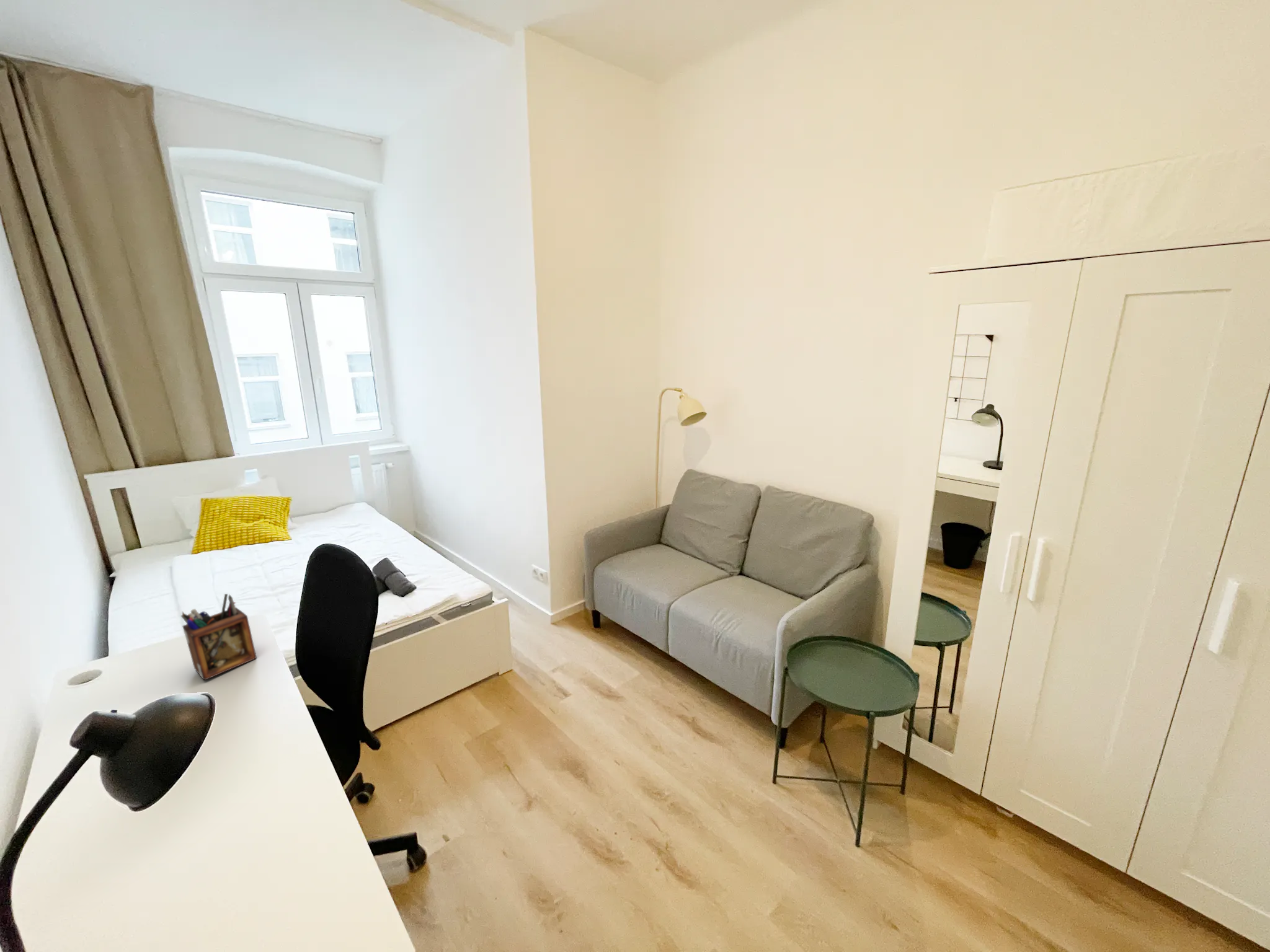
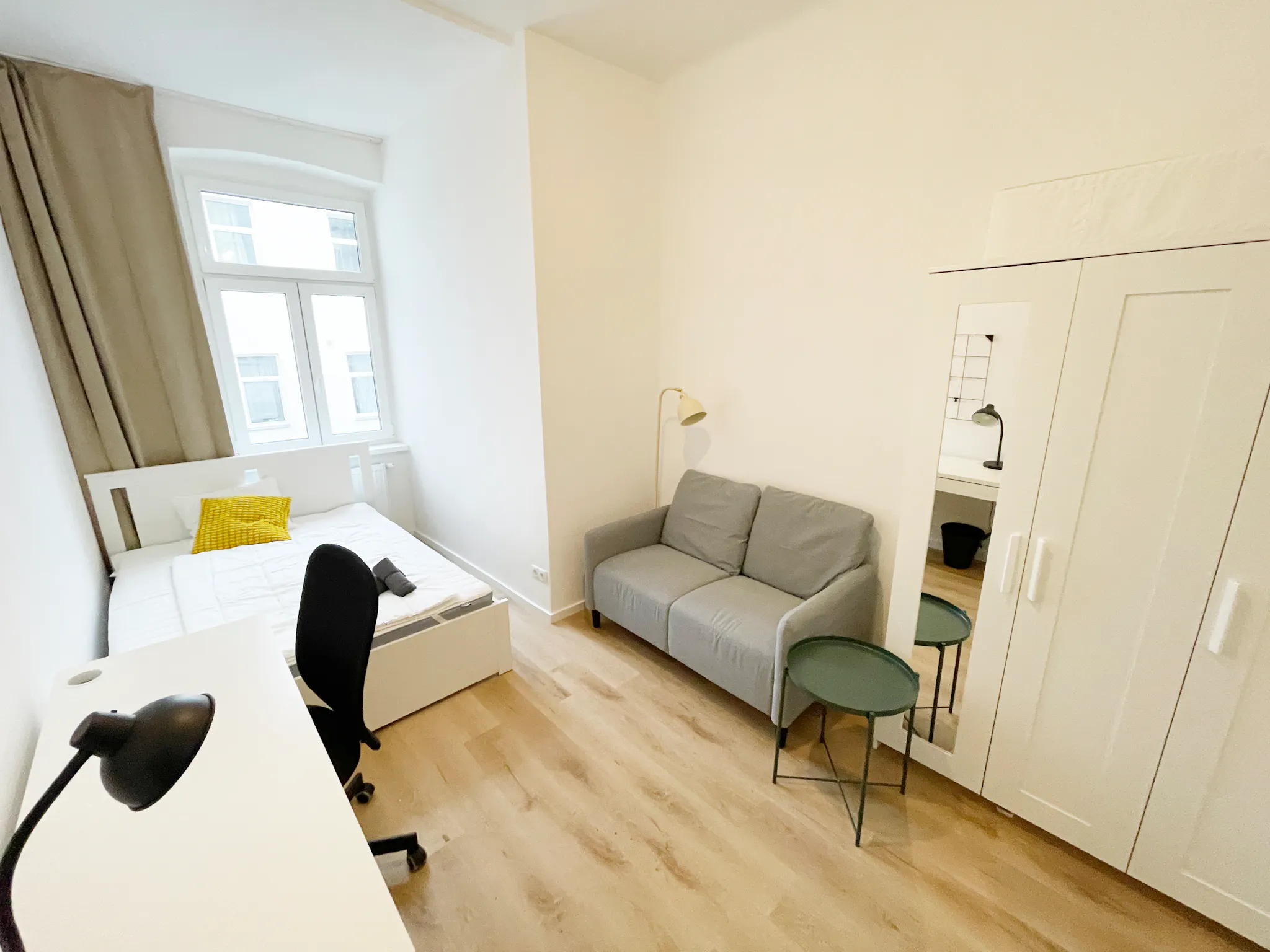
- desk organizer (218, 634)
